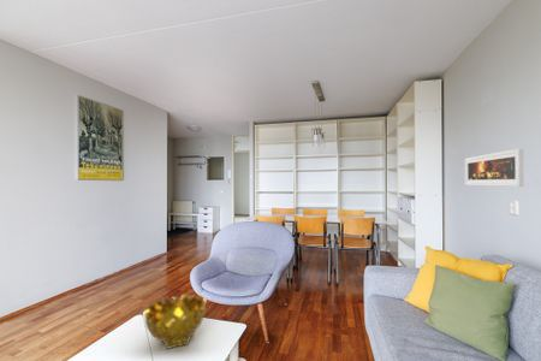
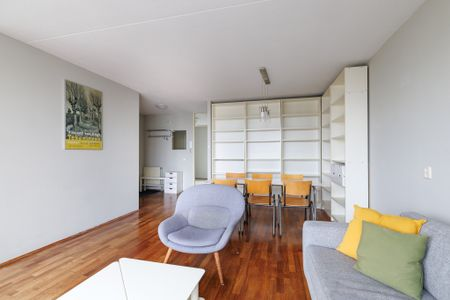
- decorative bowl (176, 320)
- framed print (488, 170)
